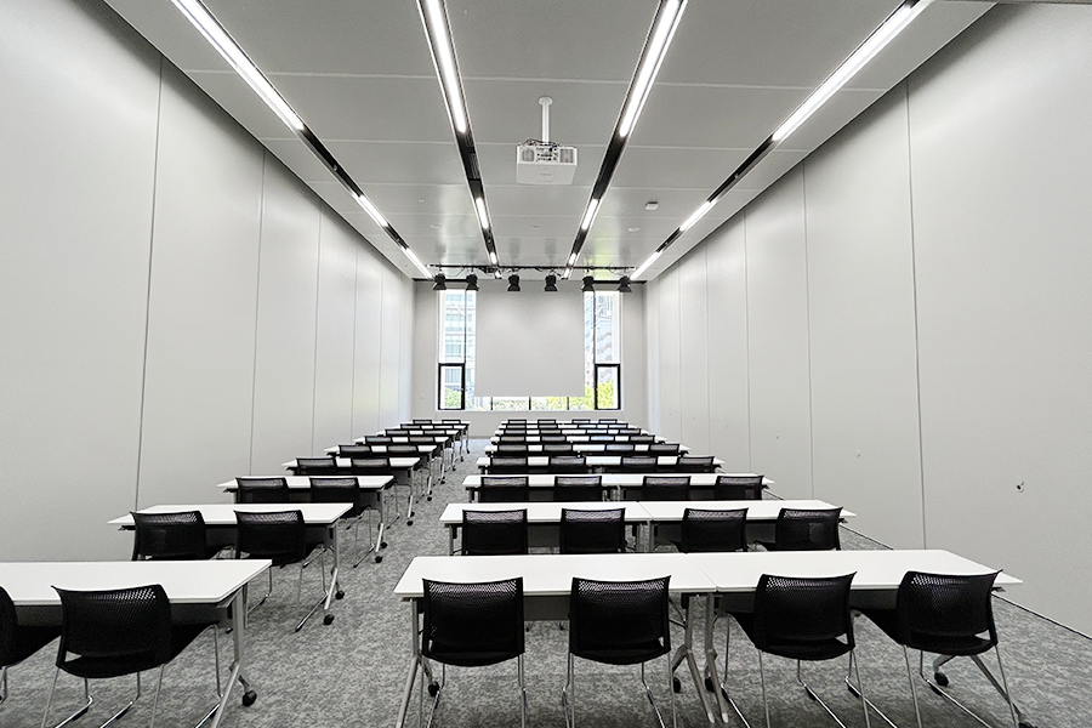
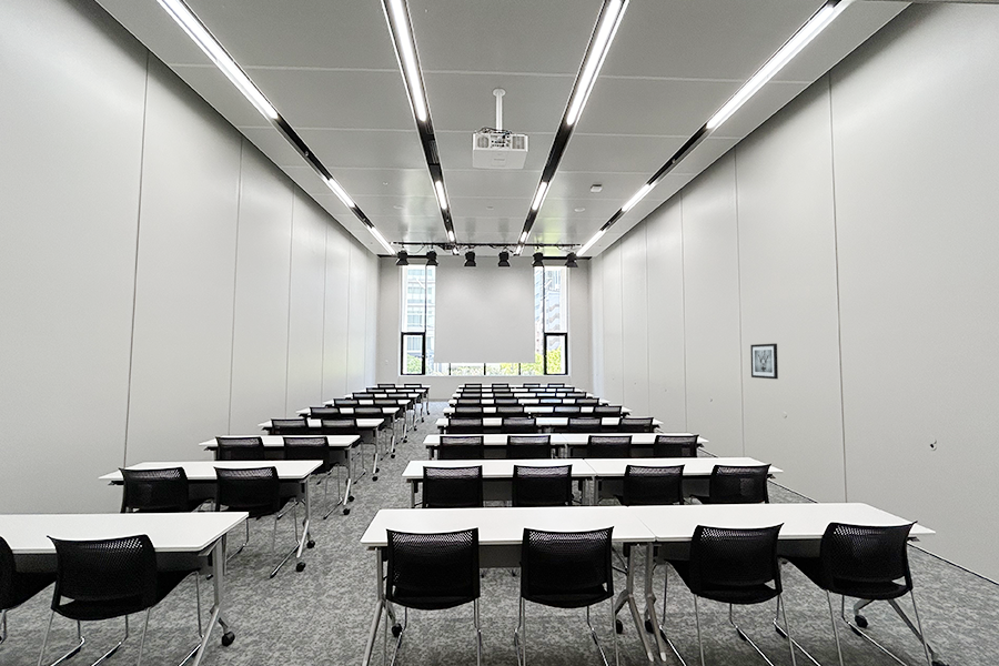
+ wall art (764, 361)
